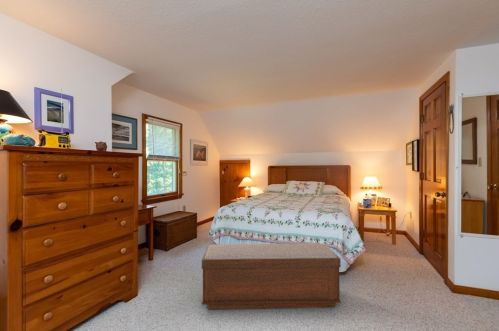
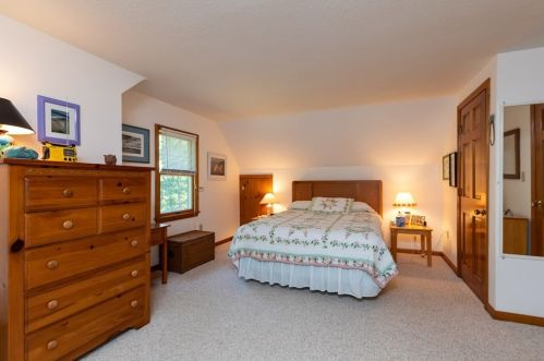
- bench (269, 273)
